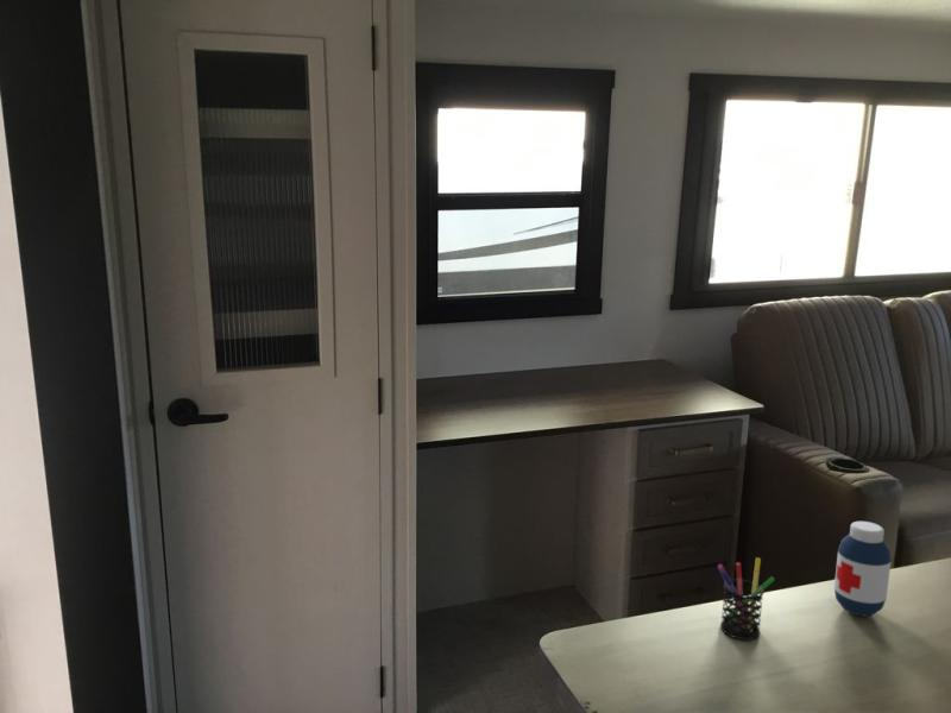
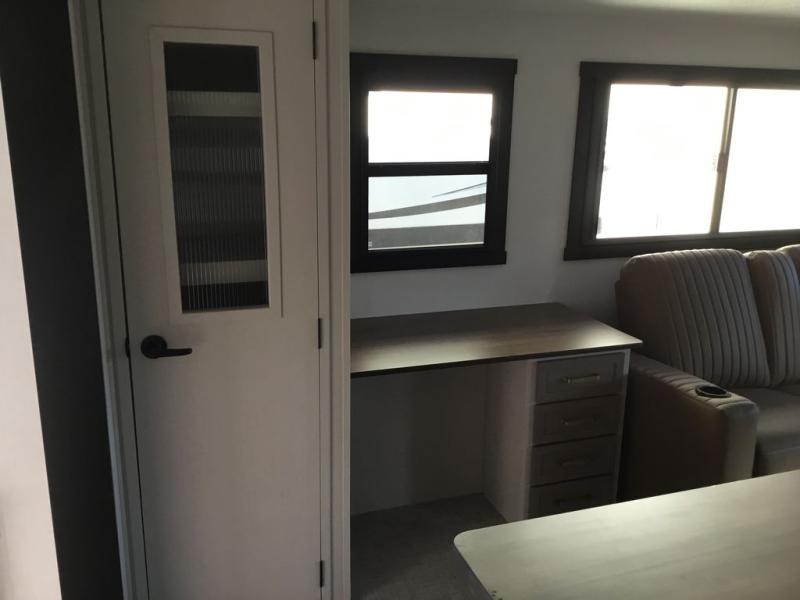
- pen holder (747, 595)
- medicine bottle (862, 568)
